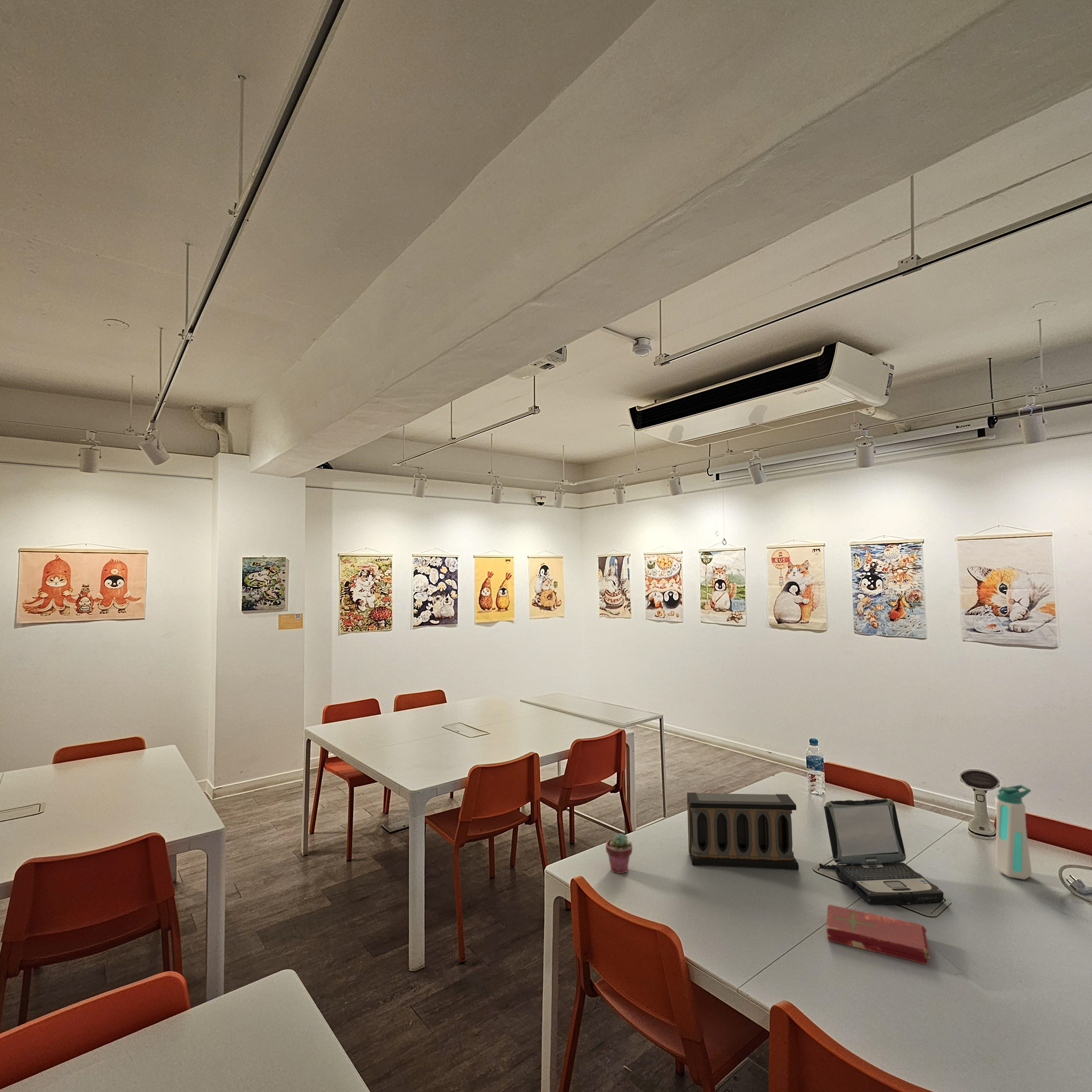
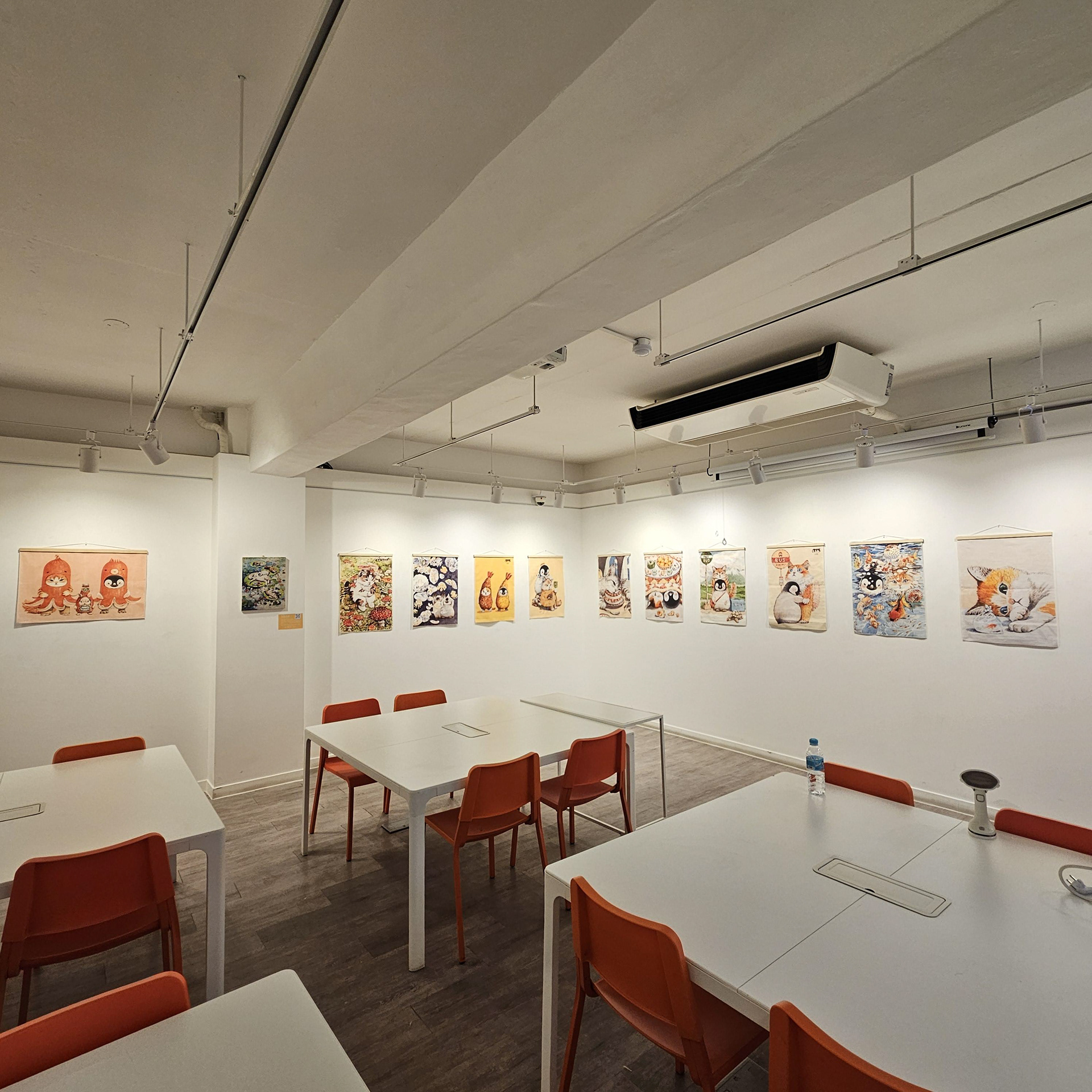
- book (876, 932)
- speaker (741, 829)
- potted succulent (619, 851)
- laptop (878, 847)
- water bottle (1013, 830)
